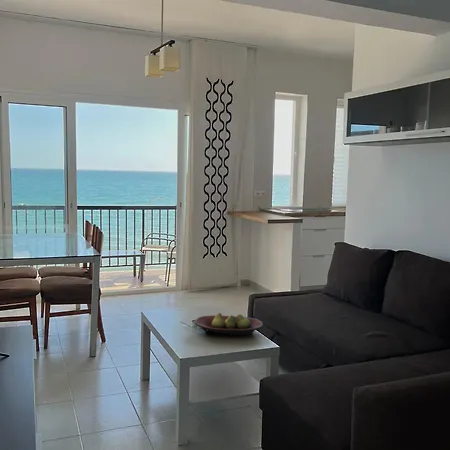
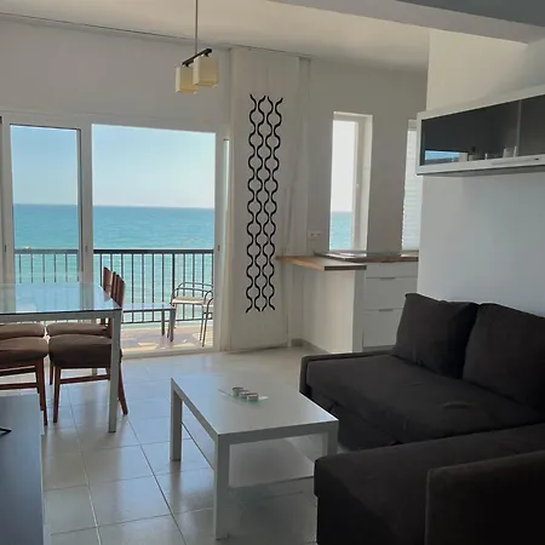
- fruit bowl (228, 323)
